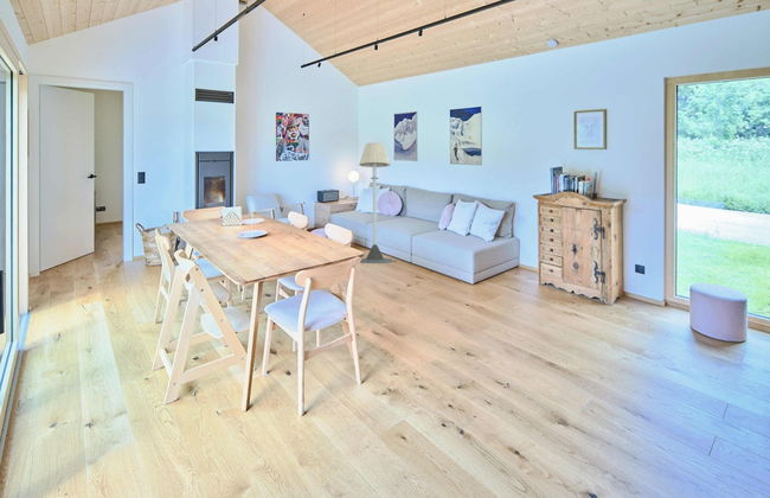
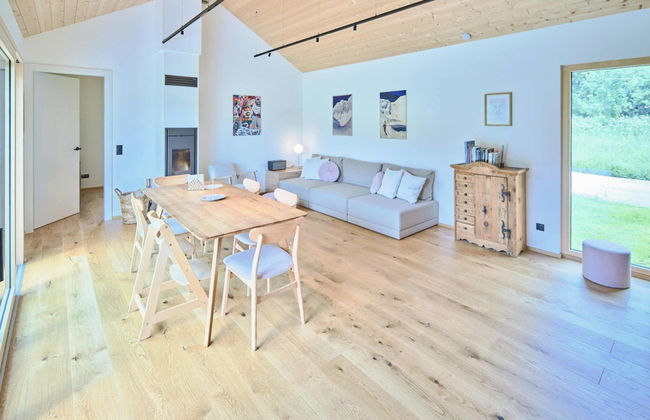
- floor lamp (374, 203)
